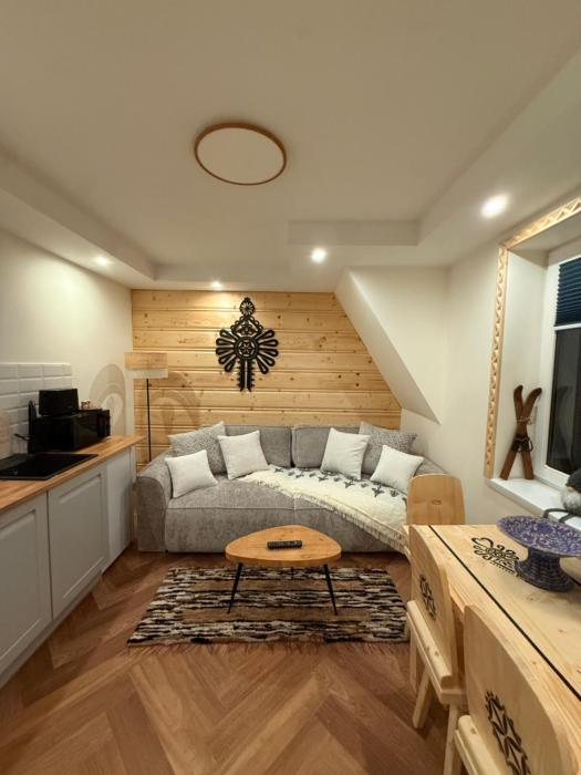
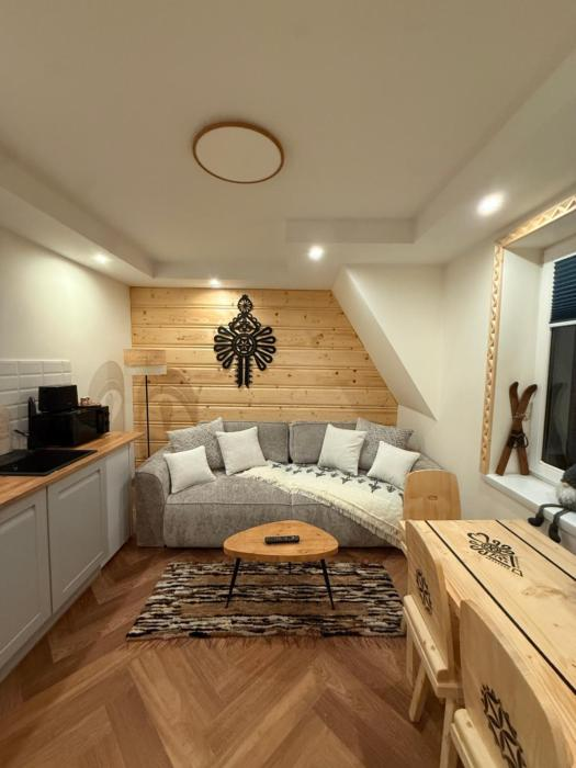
- decorative bowl (542, 554)
